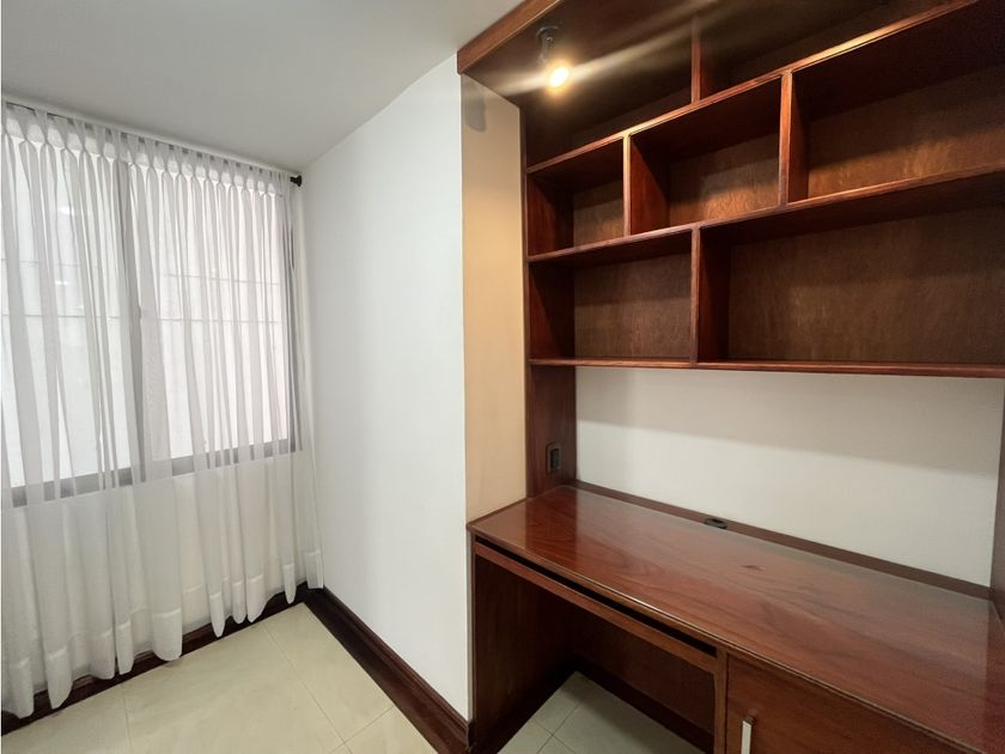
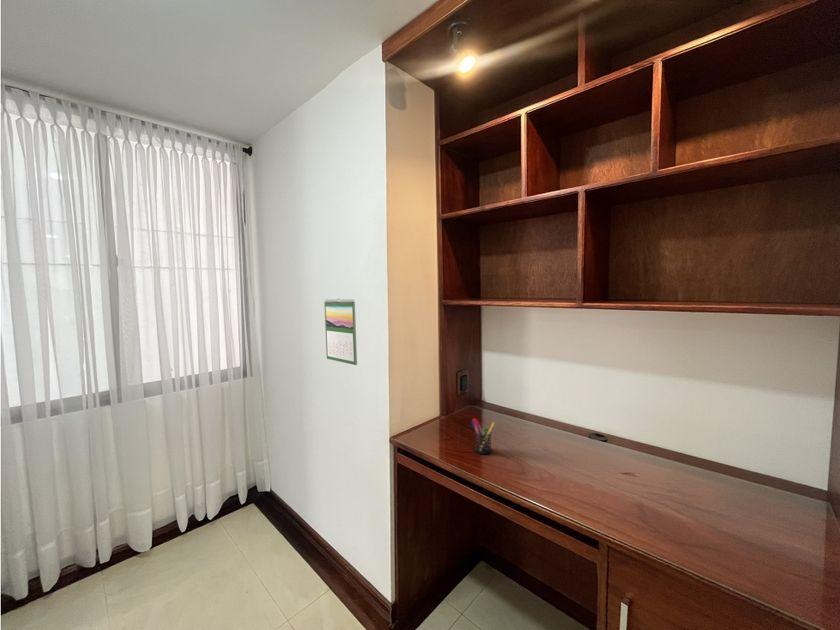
+ calendar (339, 330)
+ pen holder (482, 435)
